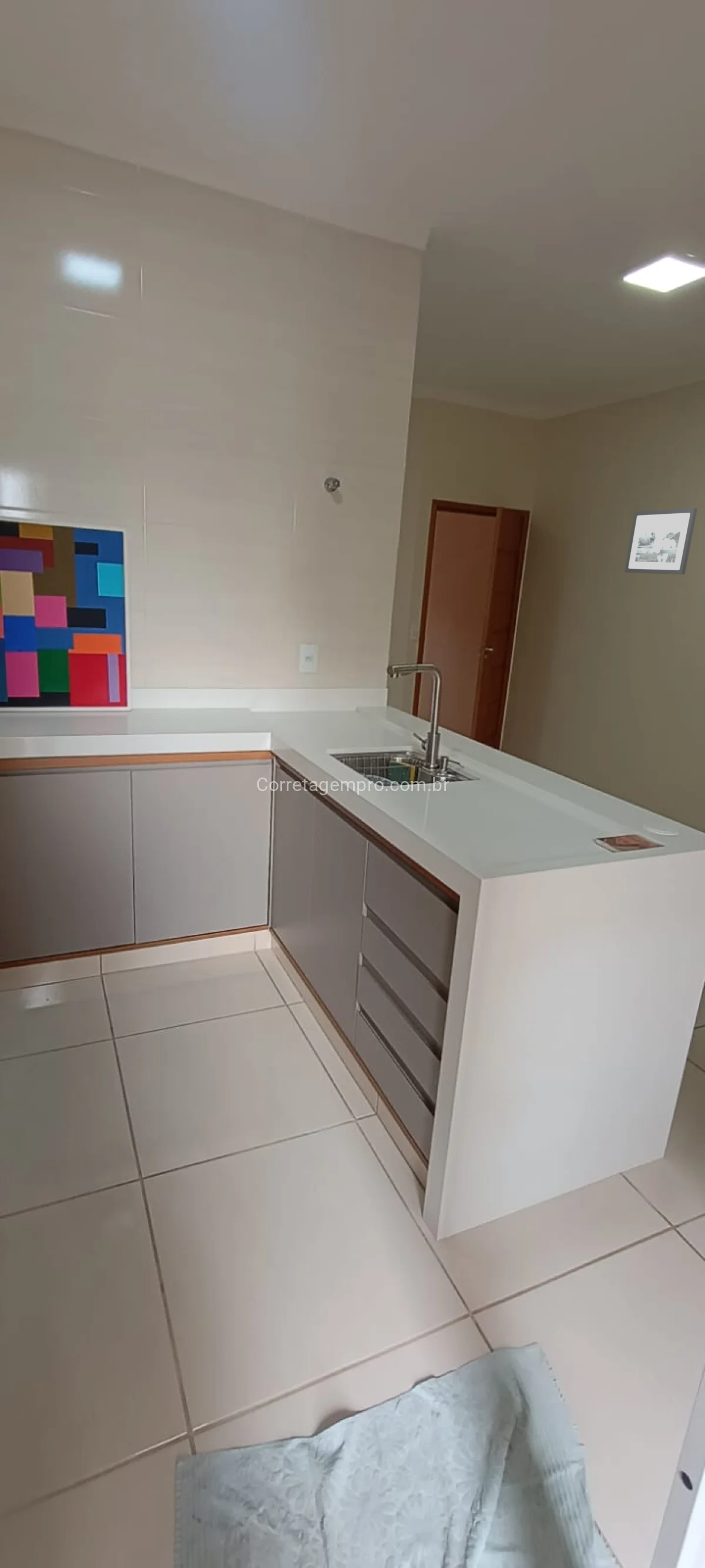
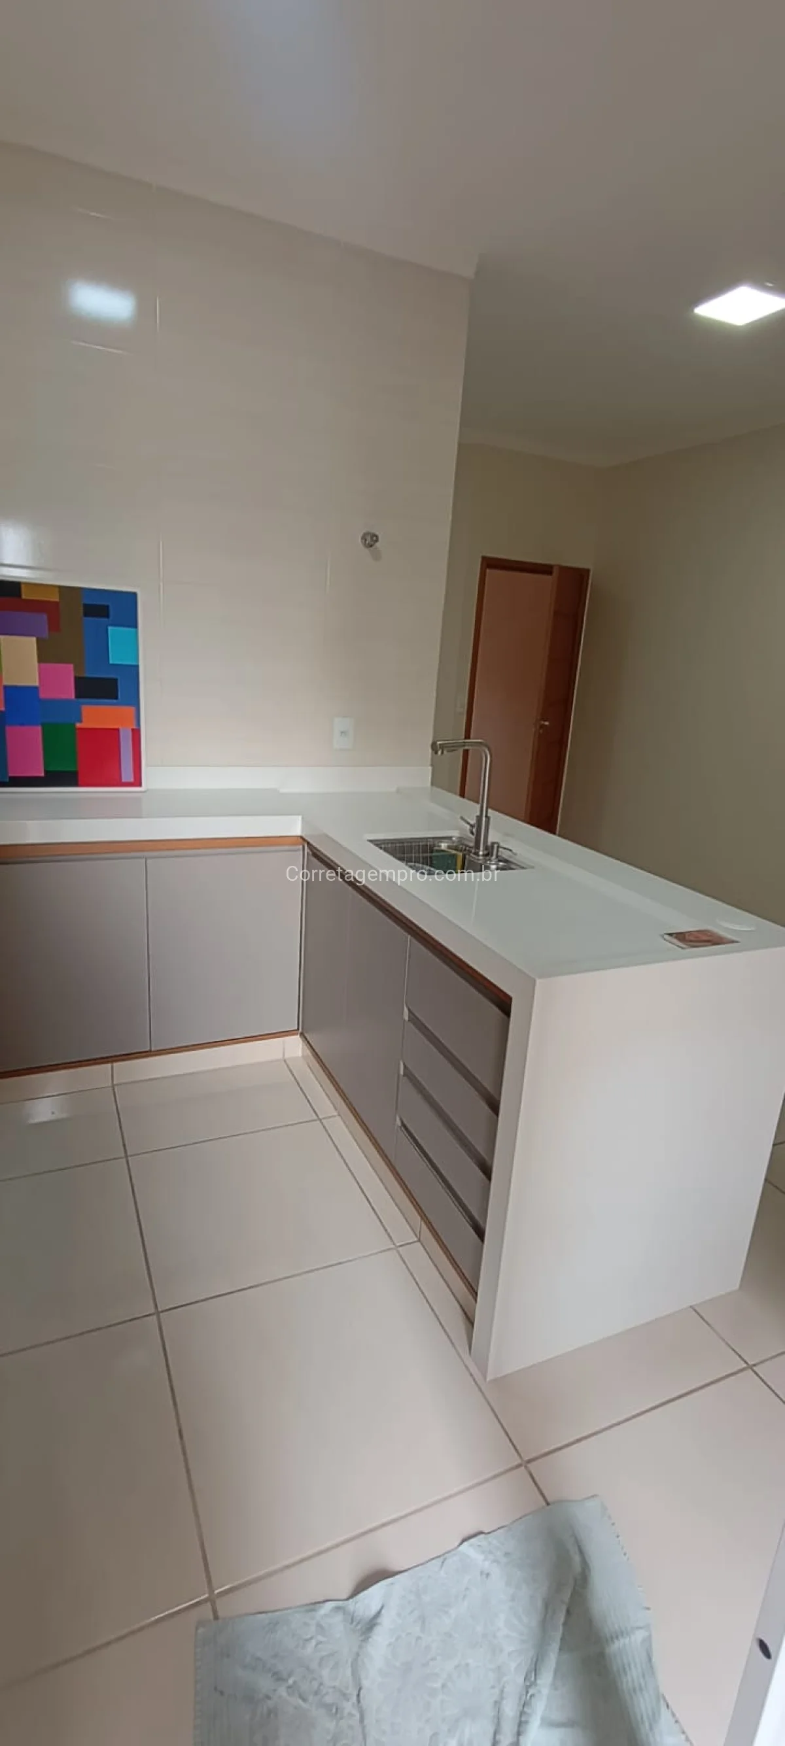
- picture frame (659, 541)
